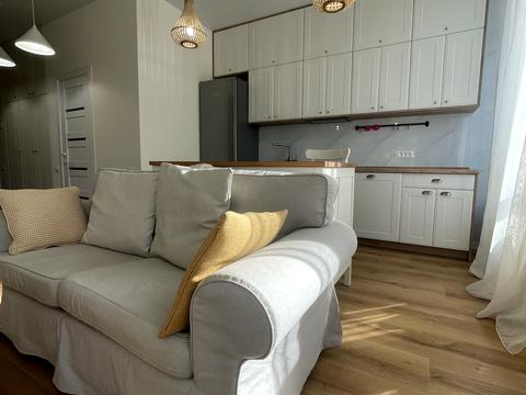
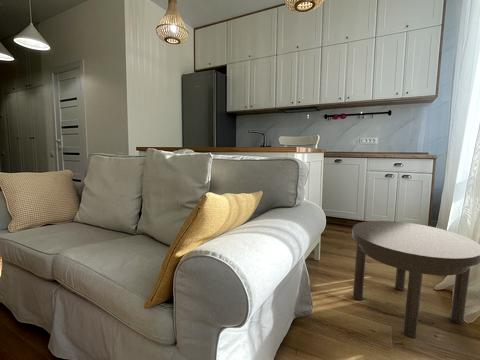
+ side table (405, 272)
